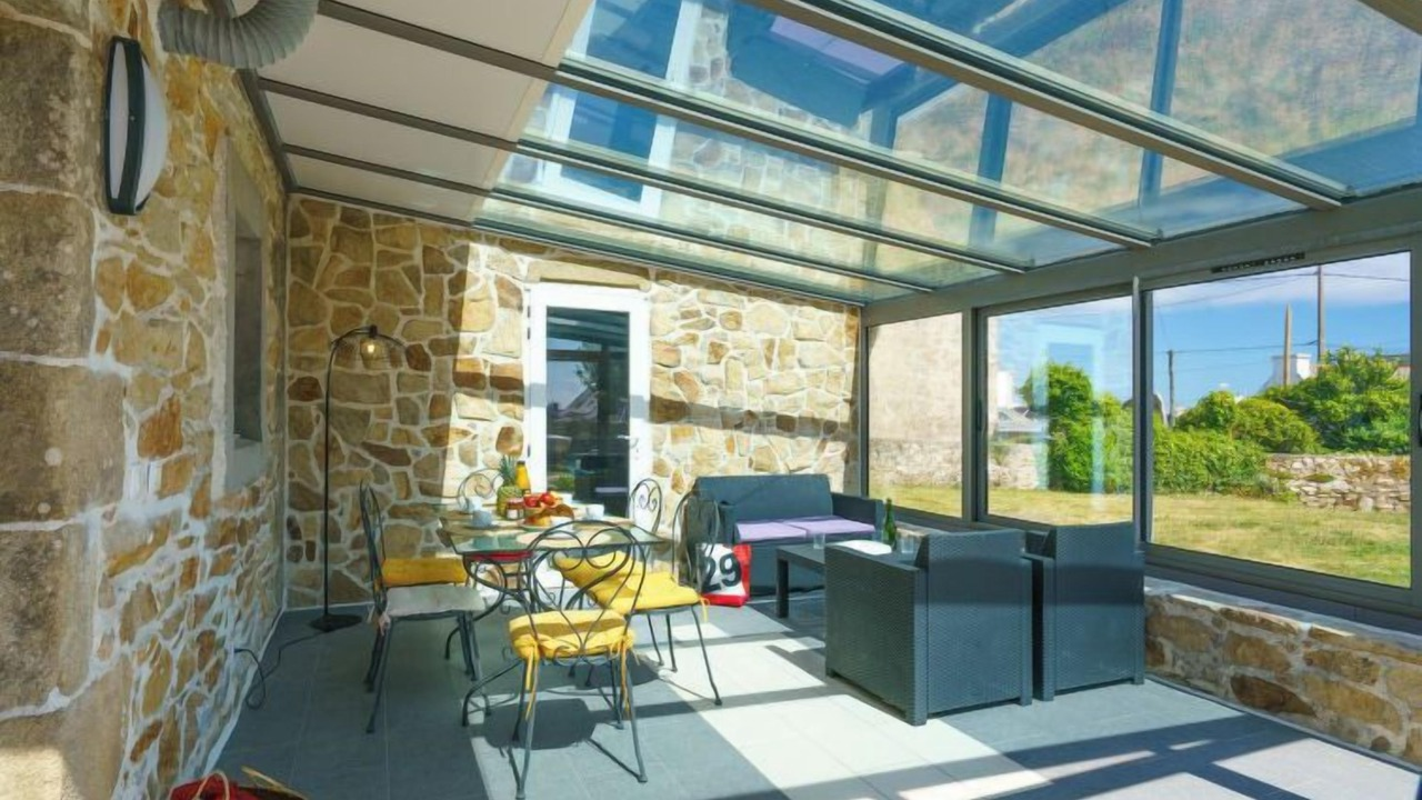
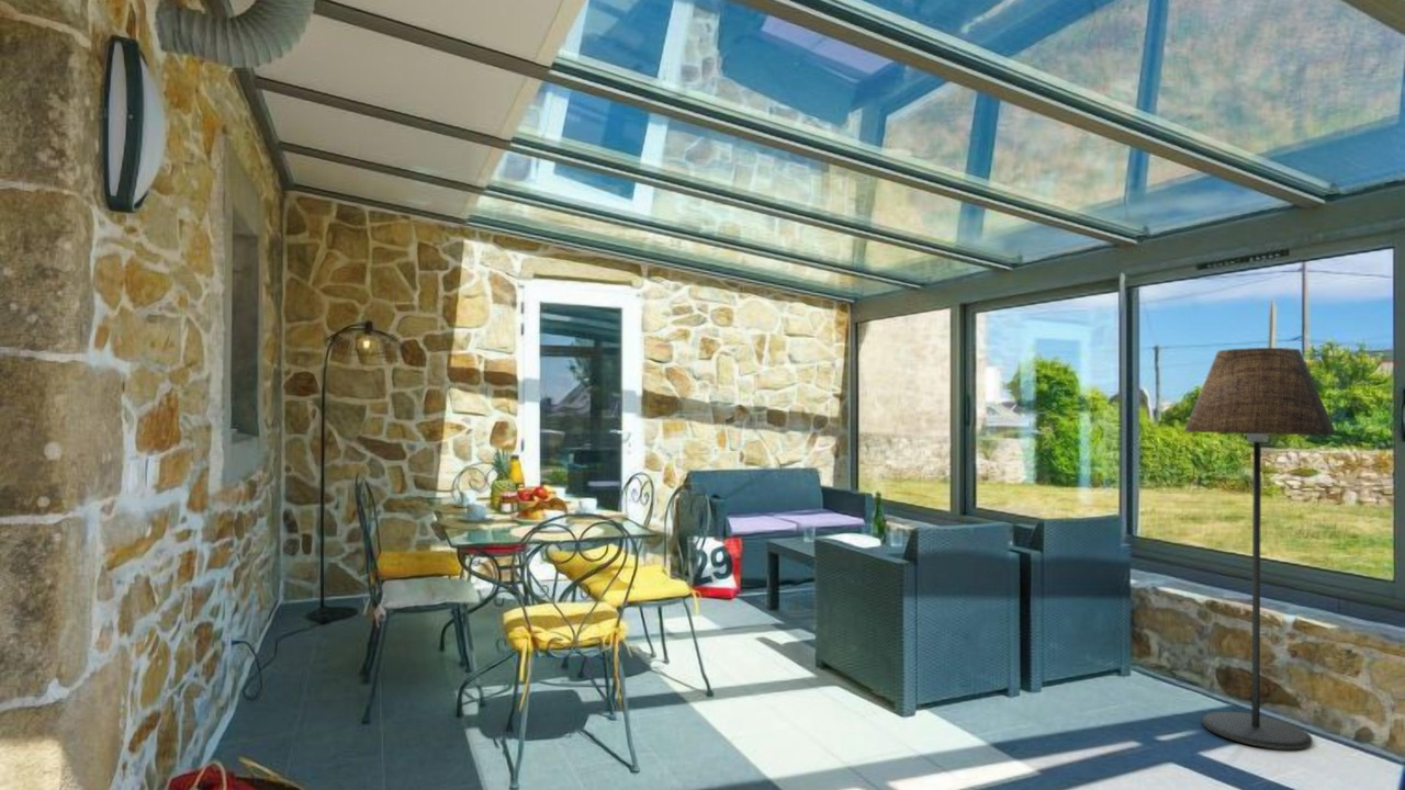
+ floor lamp (1256, 540)
